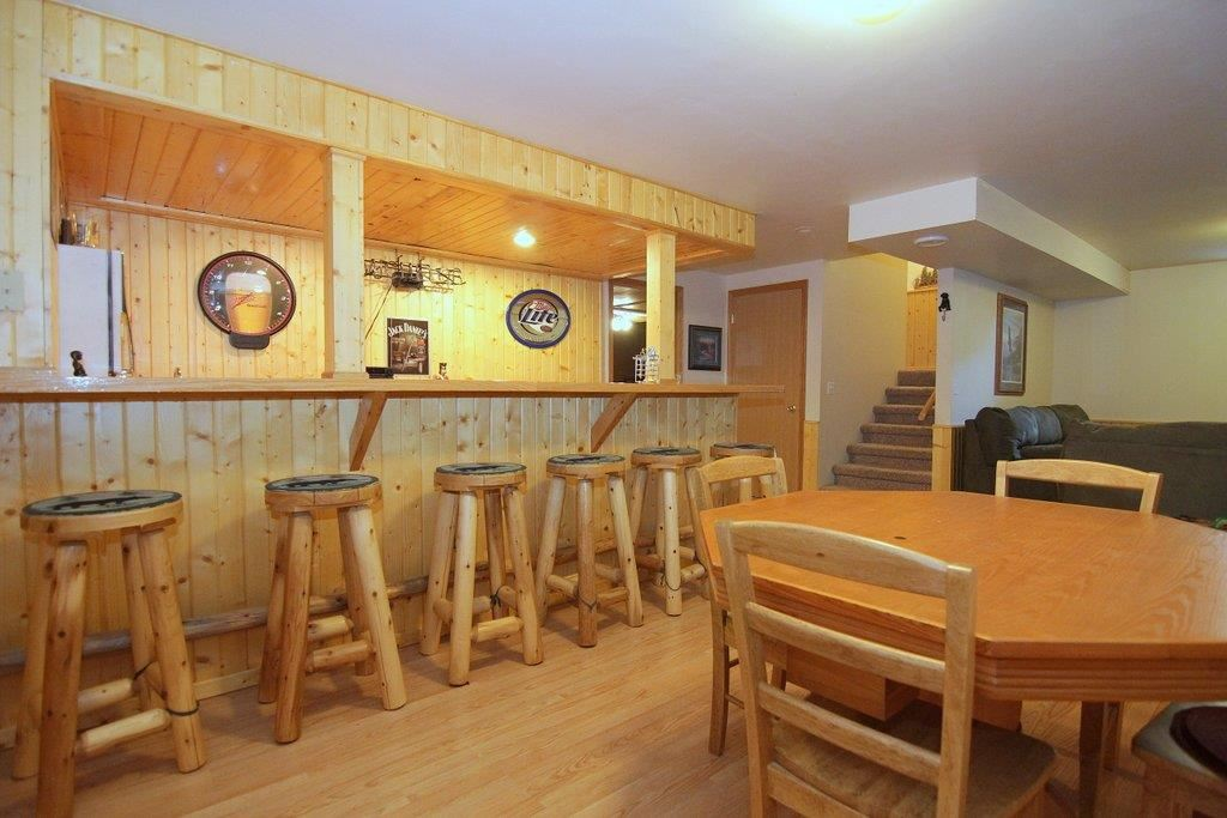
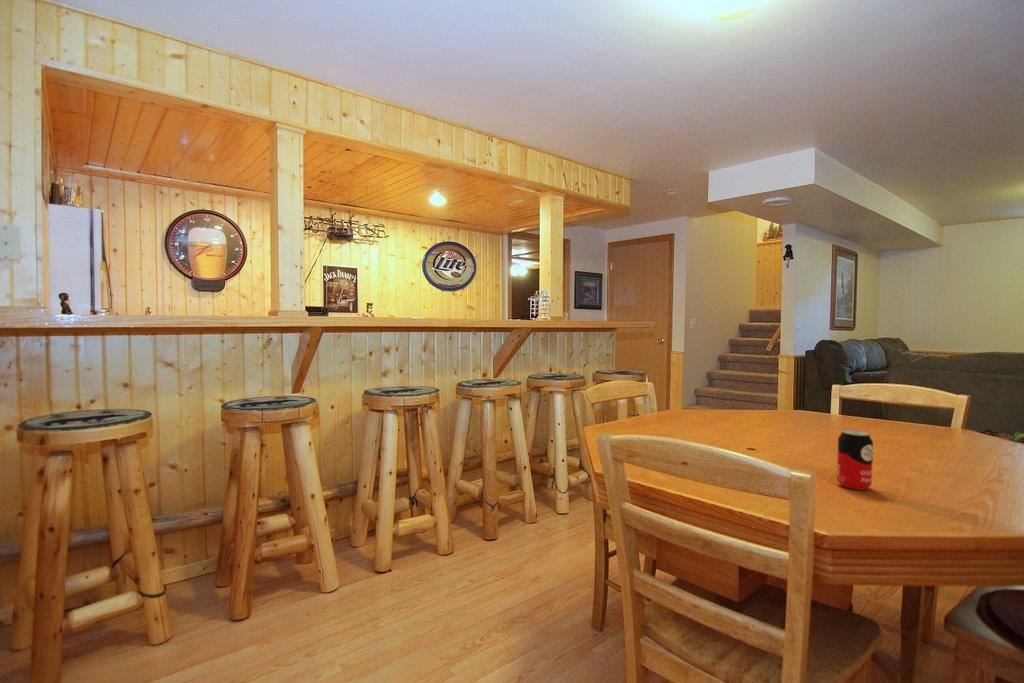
+ beverage can (854, 459)
